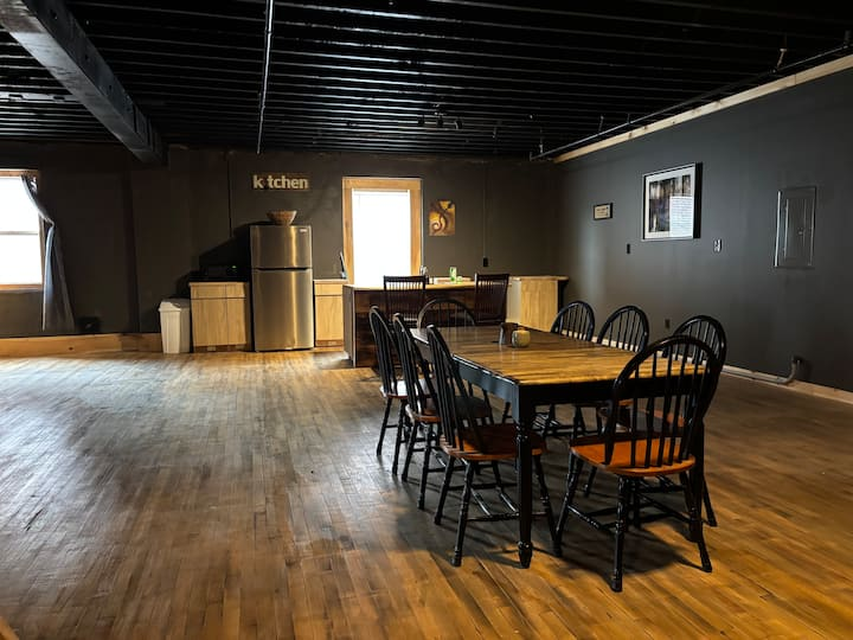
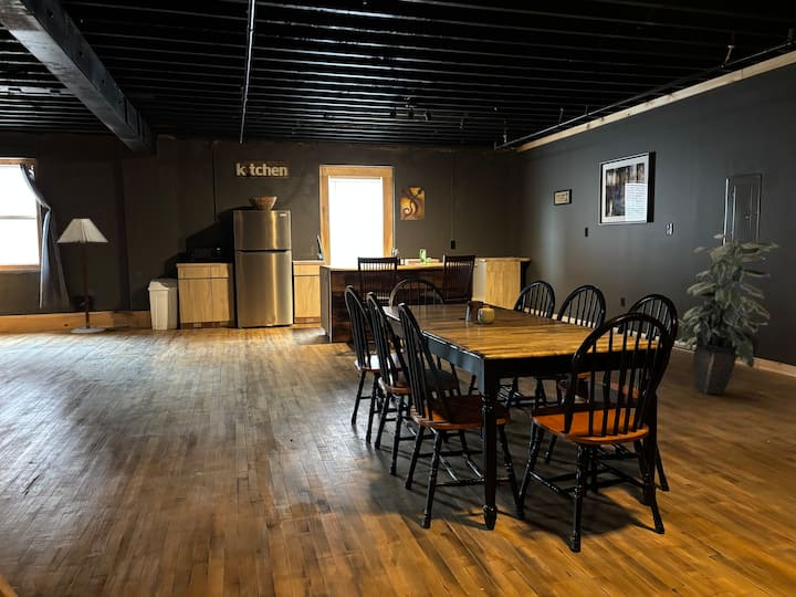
+ floor lamp (84, 275)
+ indoor plant (722, 314)
